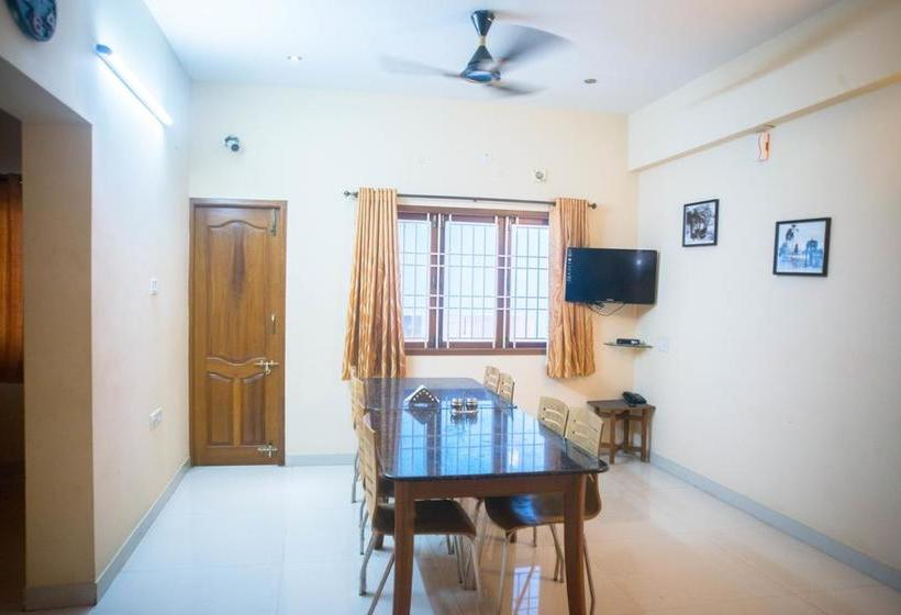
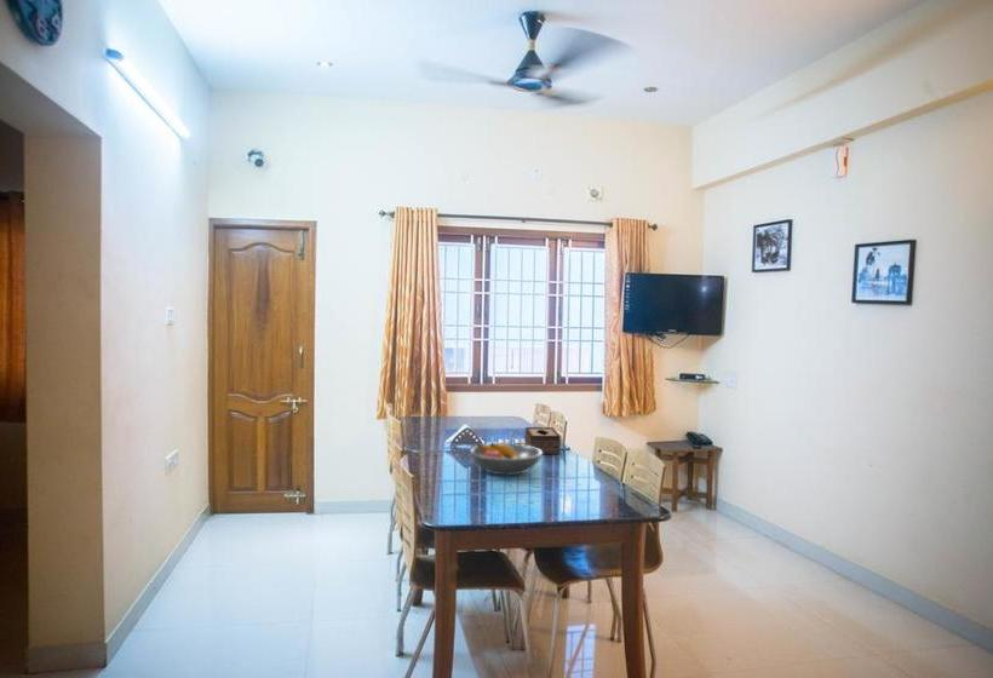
+ fruit bowl (505, 458)
+ tissue box (541, 439)
